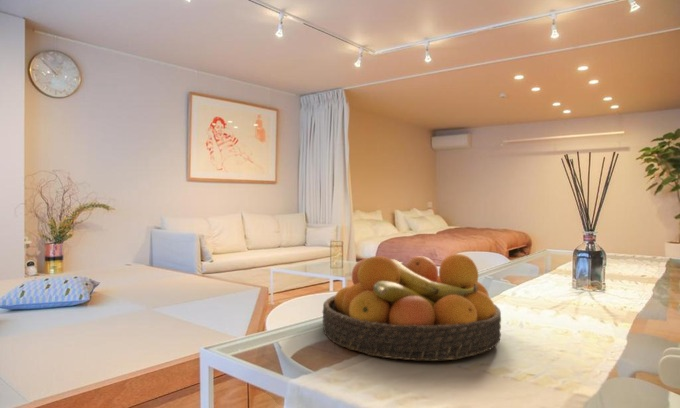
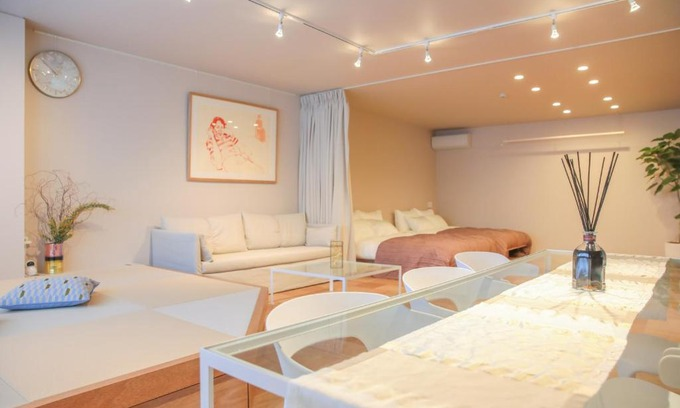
- fruit bowl (409, 292)
